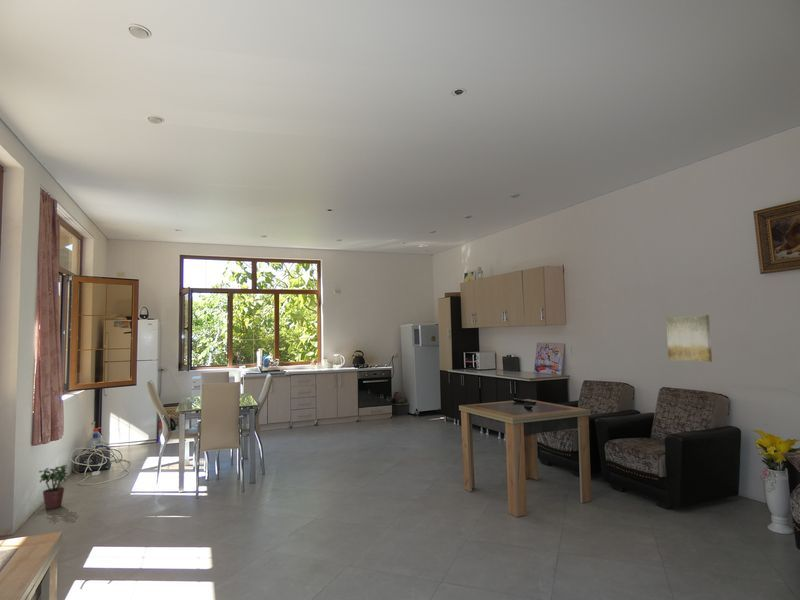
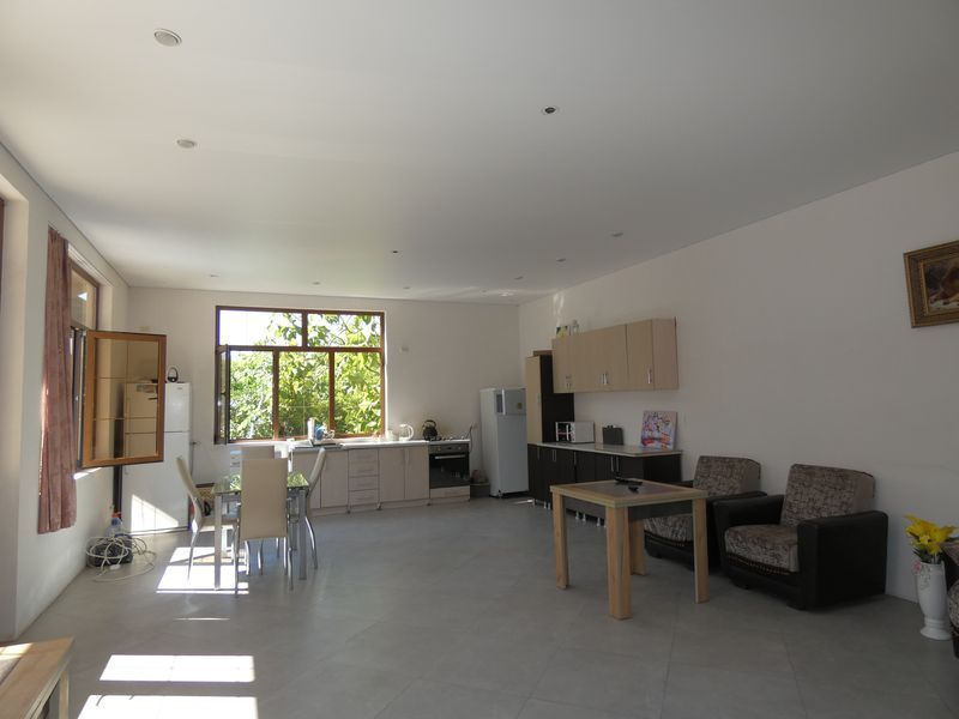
- wall art (687, 338)
- potted plant (52, 485)
